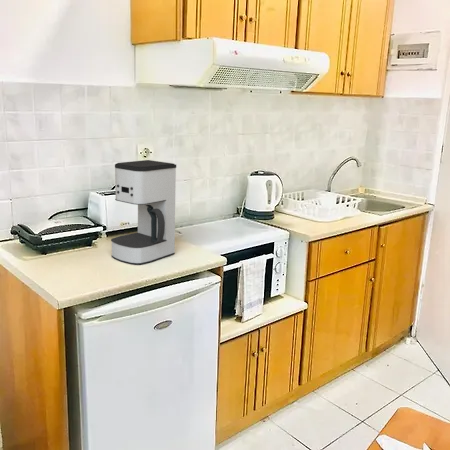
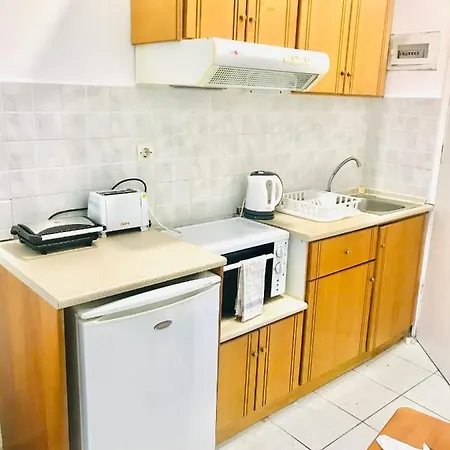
- coffee maker (144, 211)
